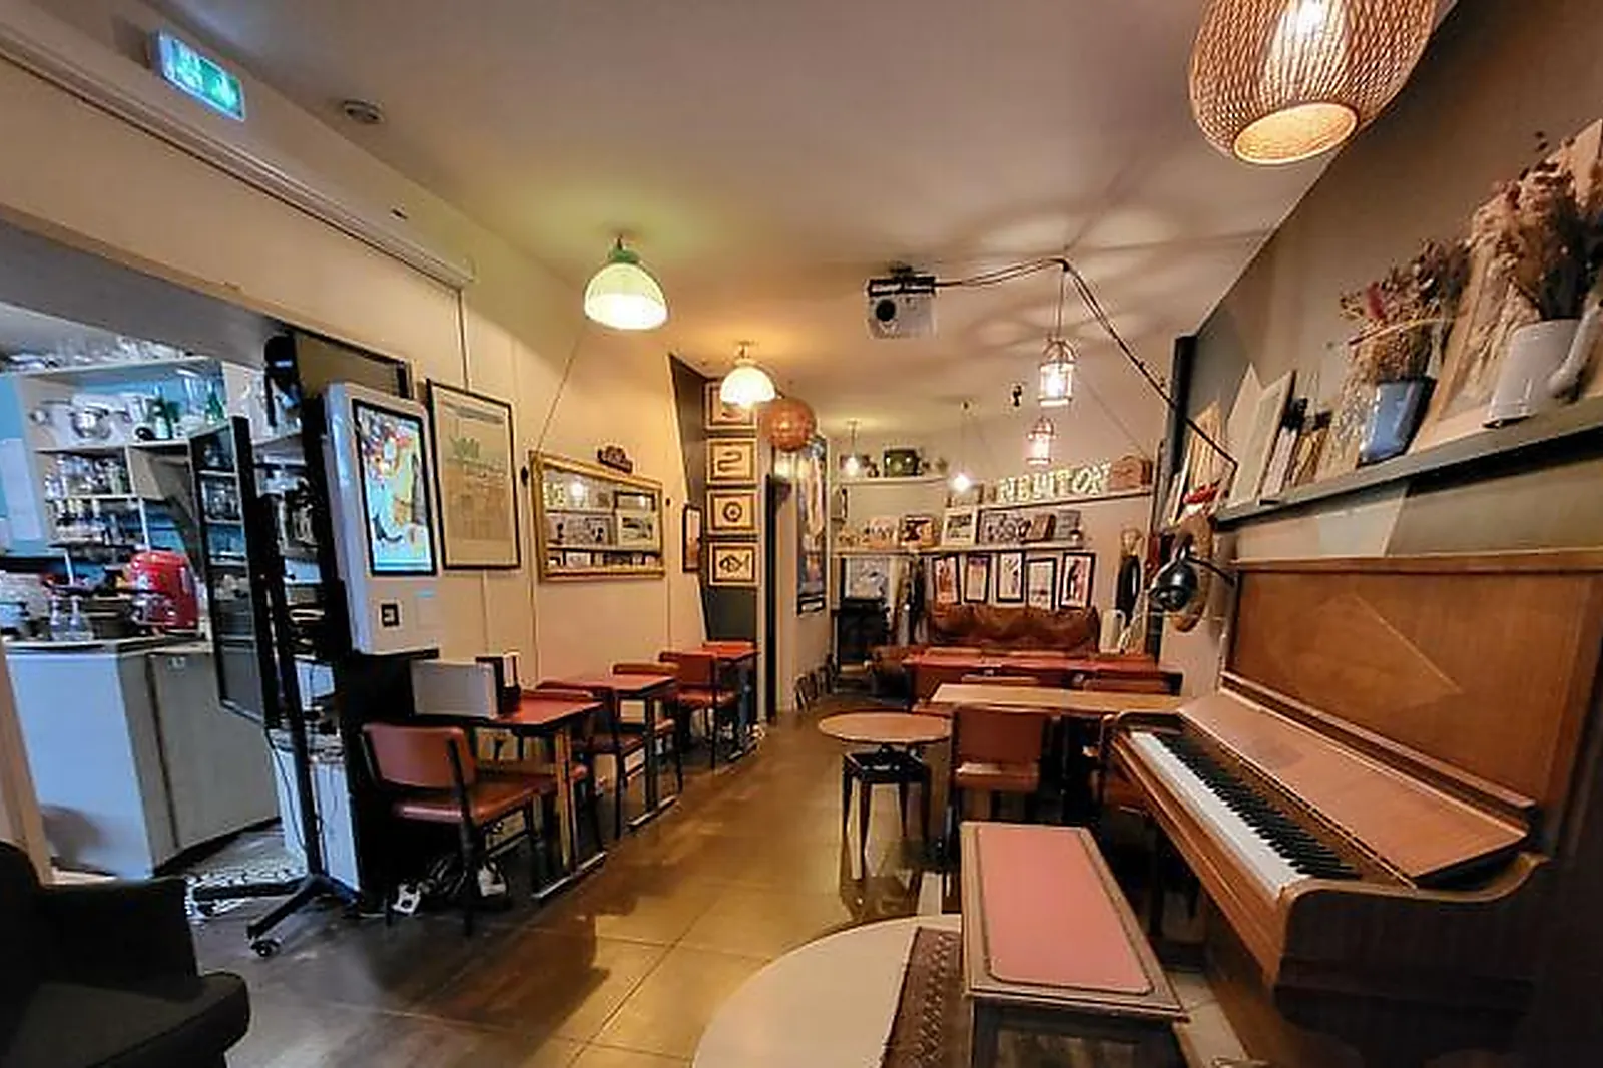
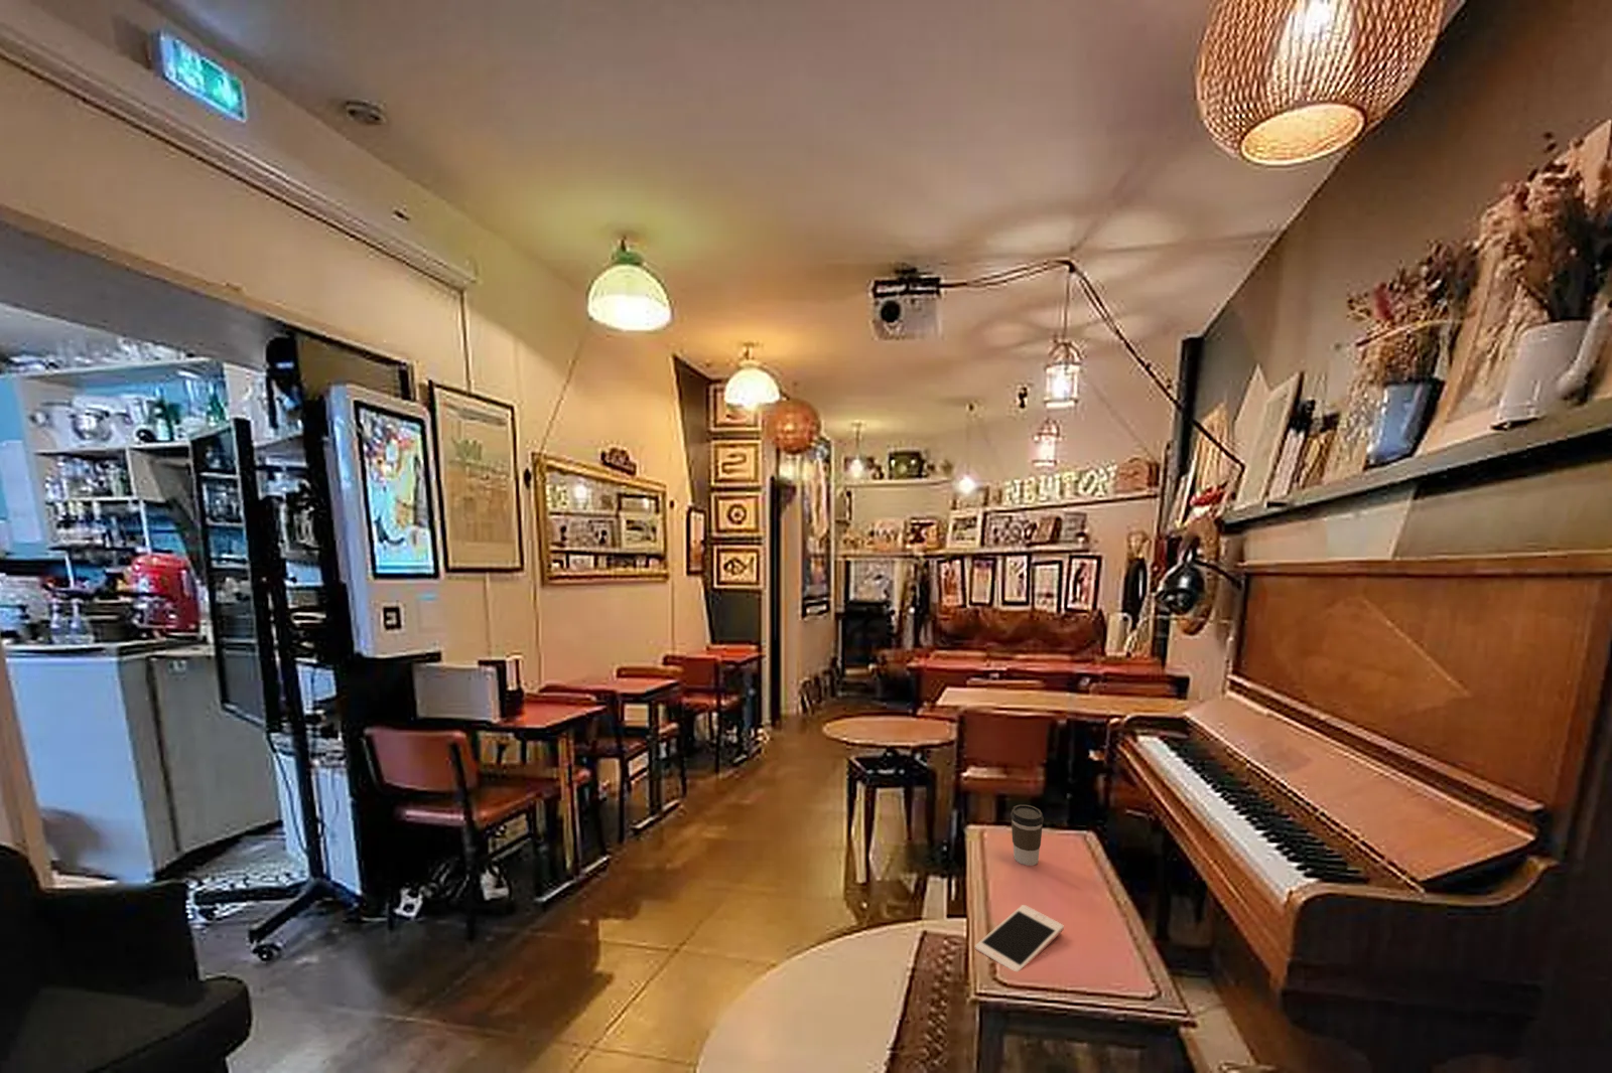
+ cell phone (1020, 938)
+ coffee cup (1026, 835)
